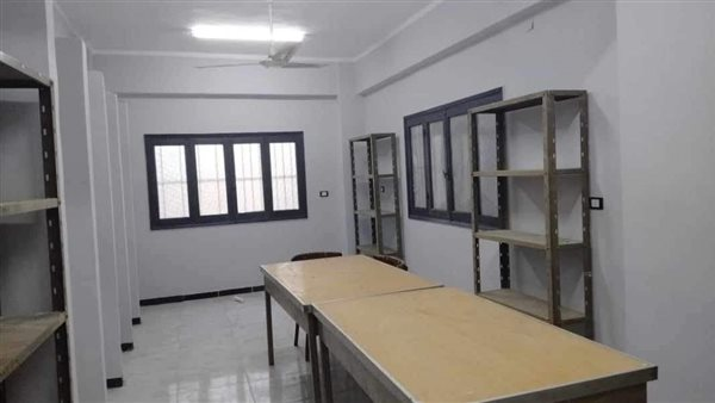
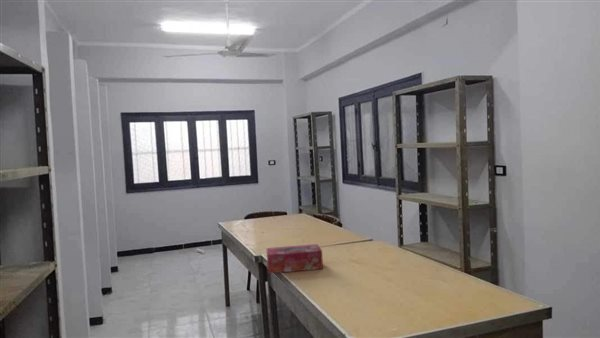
+ tissue box (294, 258)
